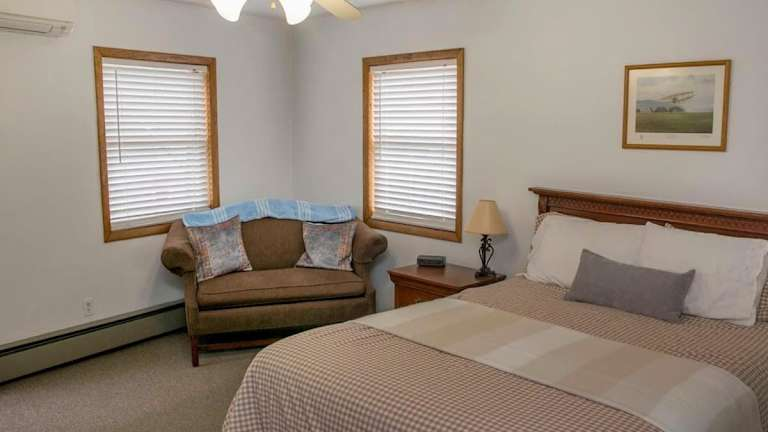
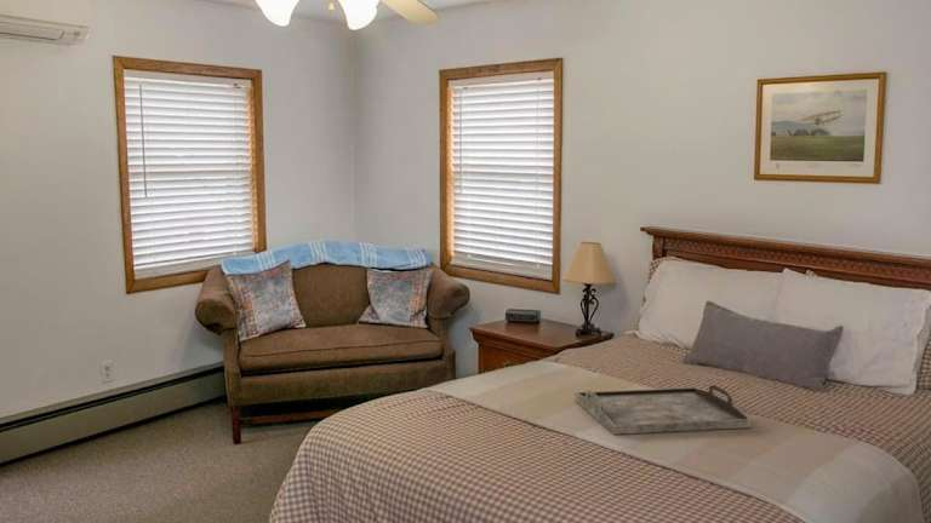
+ serving tray (657, 402)
